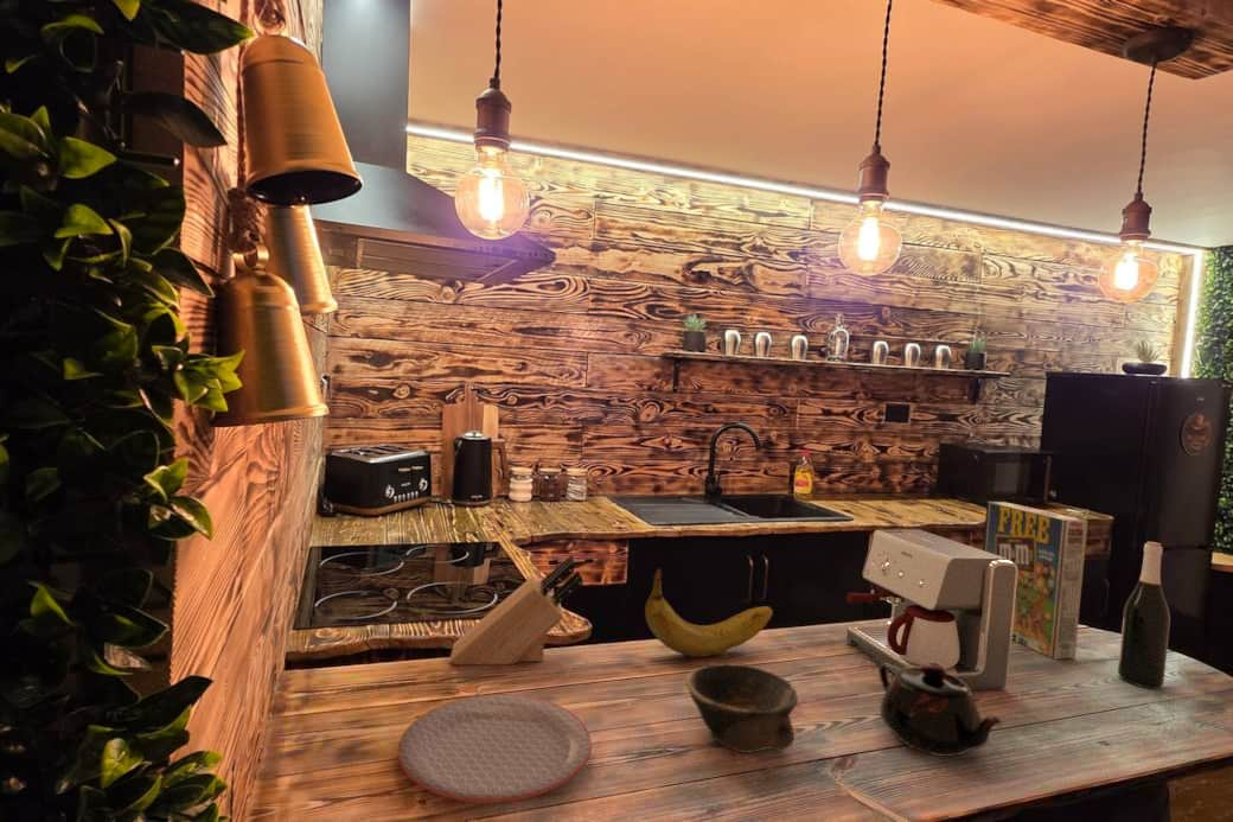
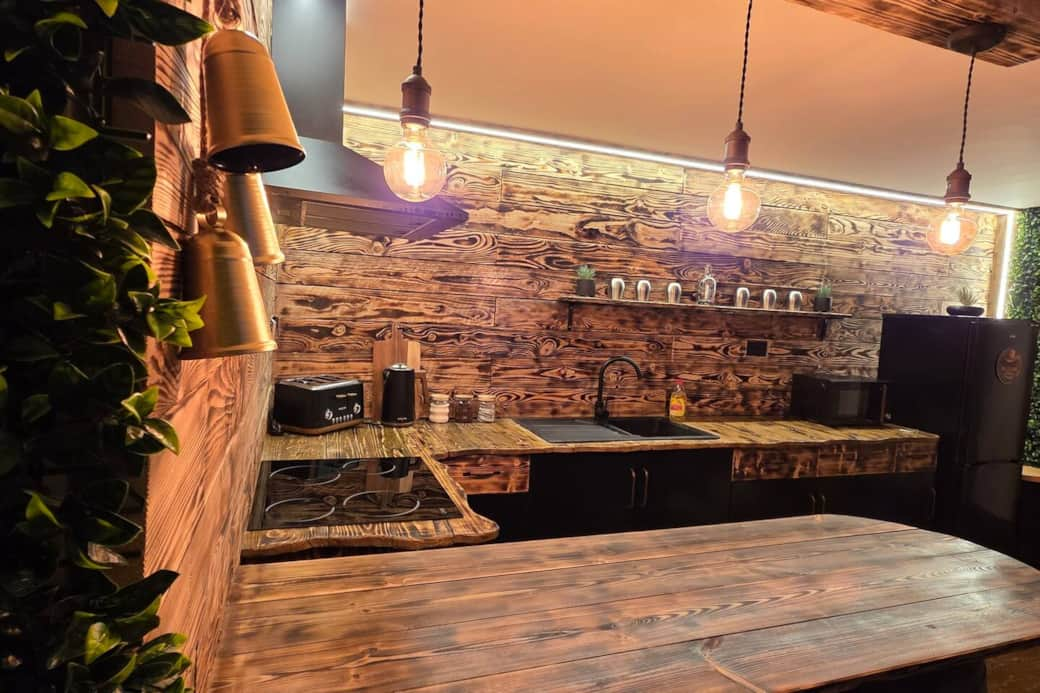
- bowl (740, 711)
- wine bottle (1146, 612)
- teapot (935, 703)
- plate (497, 746)
- knife block (518, 606)
- banana (713, 624)
- coffee maker (926, 603)
- cereal box (1028, 575)
